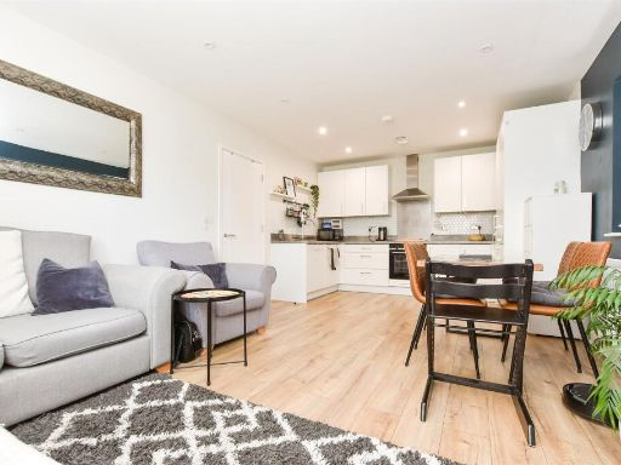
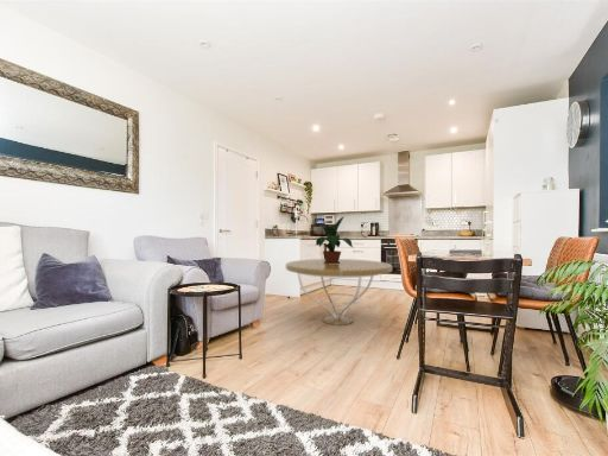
+ potted plant (331, 239)
+ coffee table (337, 293)
